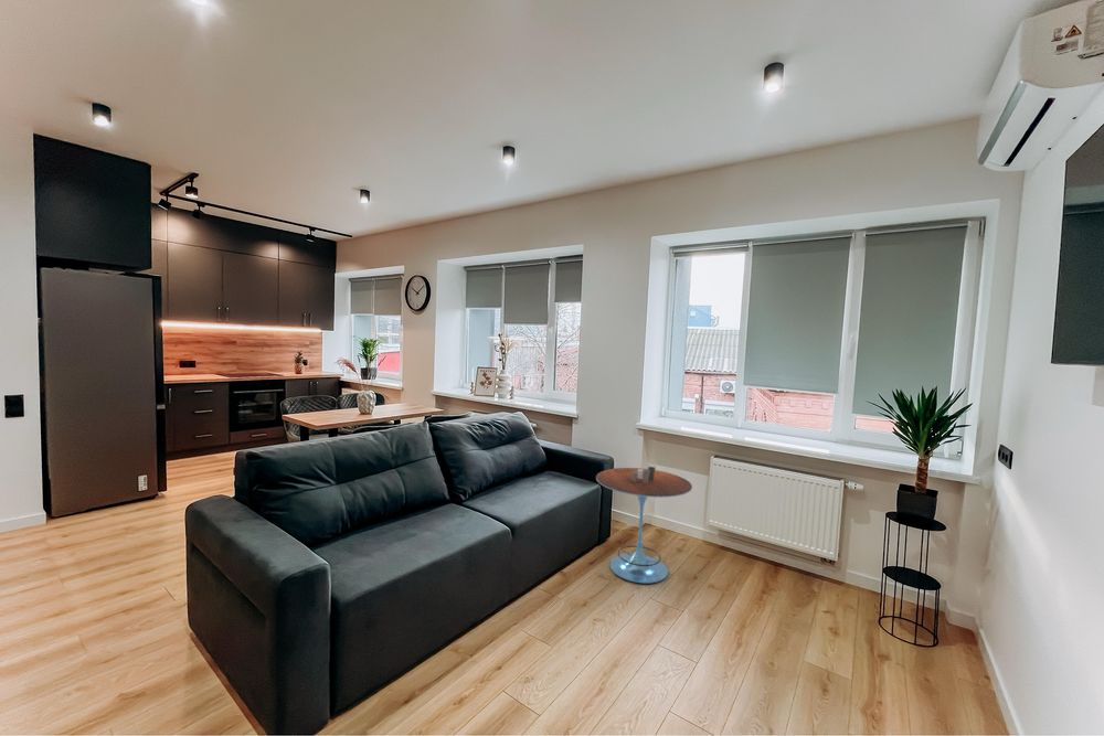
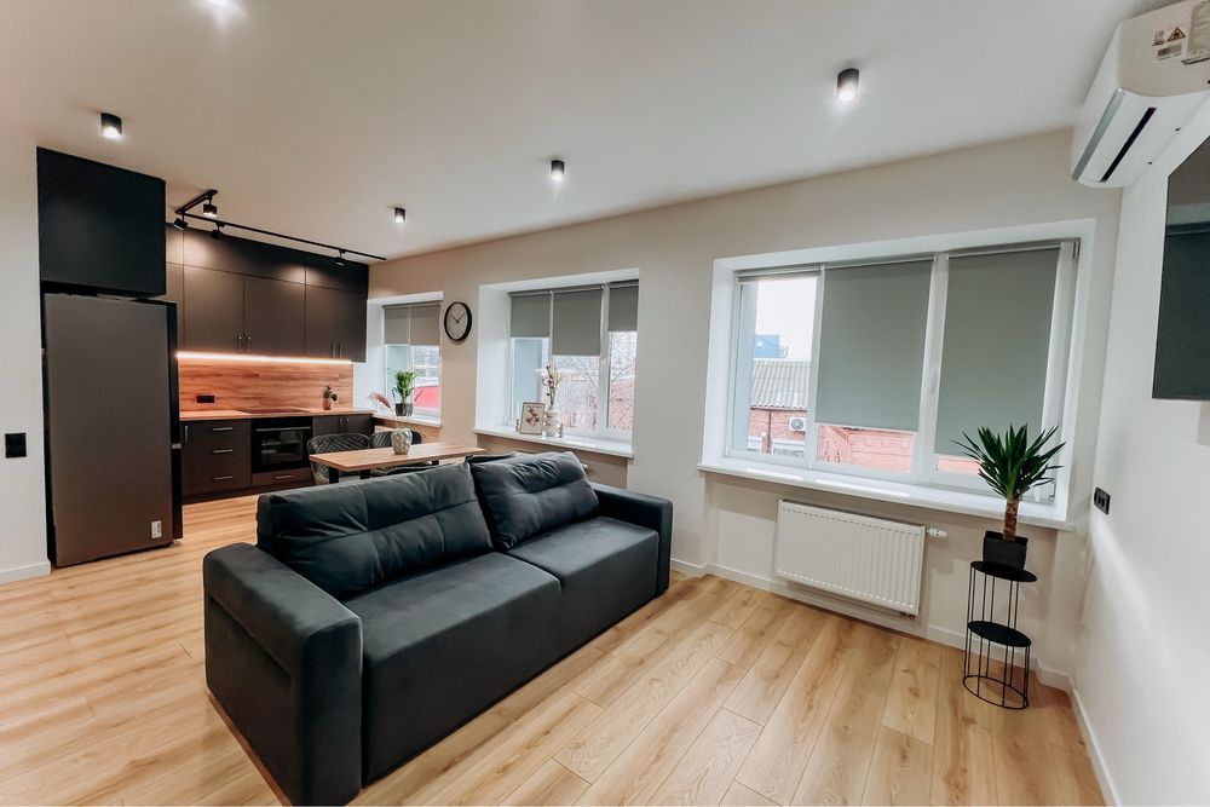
- side table (640, 516)
